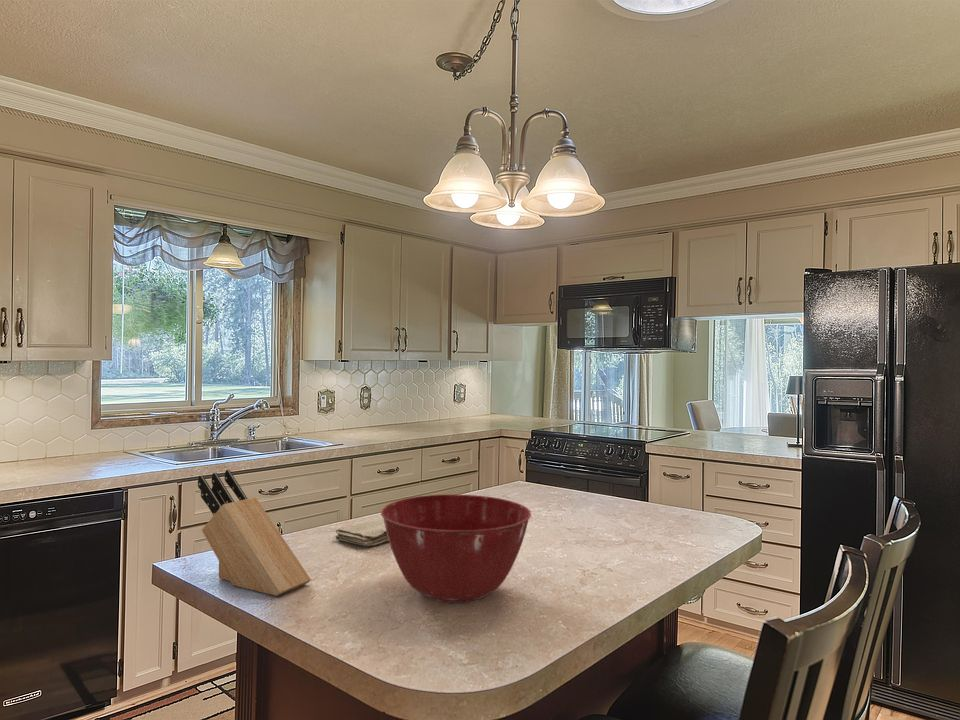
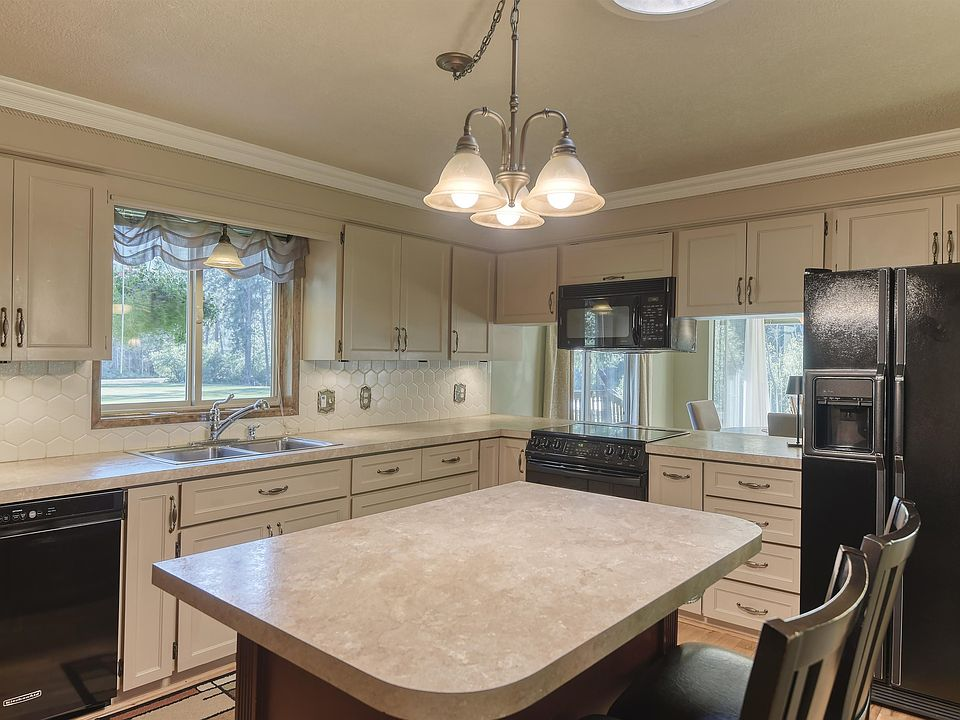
- mixing bowl (456, 549)
- washcloth (376, 530)
- knife block (249, 527)
